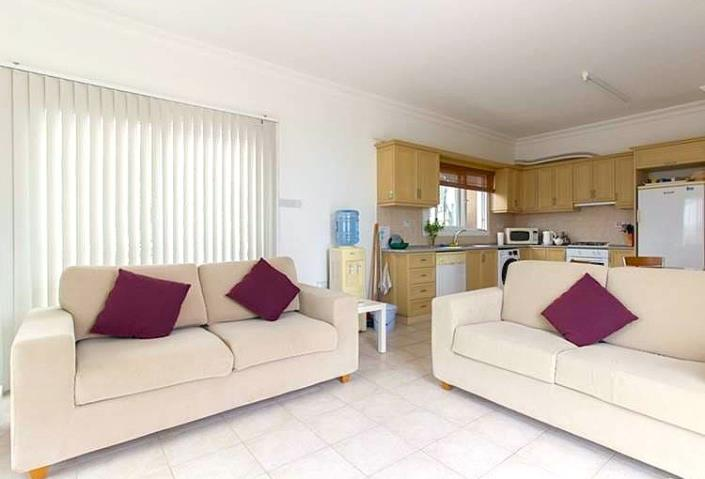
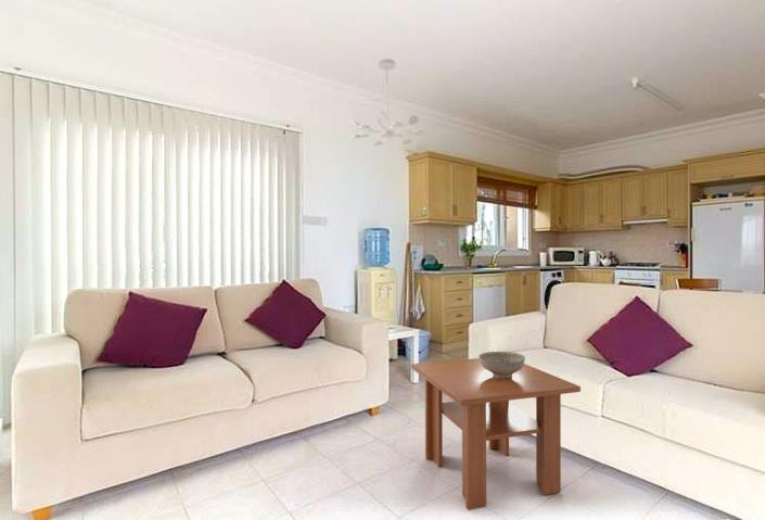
+ decorative bowl (501, 365)
+ ceiling light (386, 99)
+ coffee table (487, 423)
